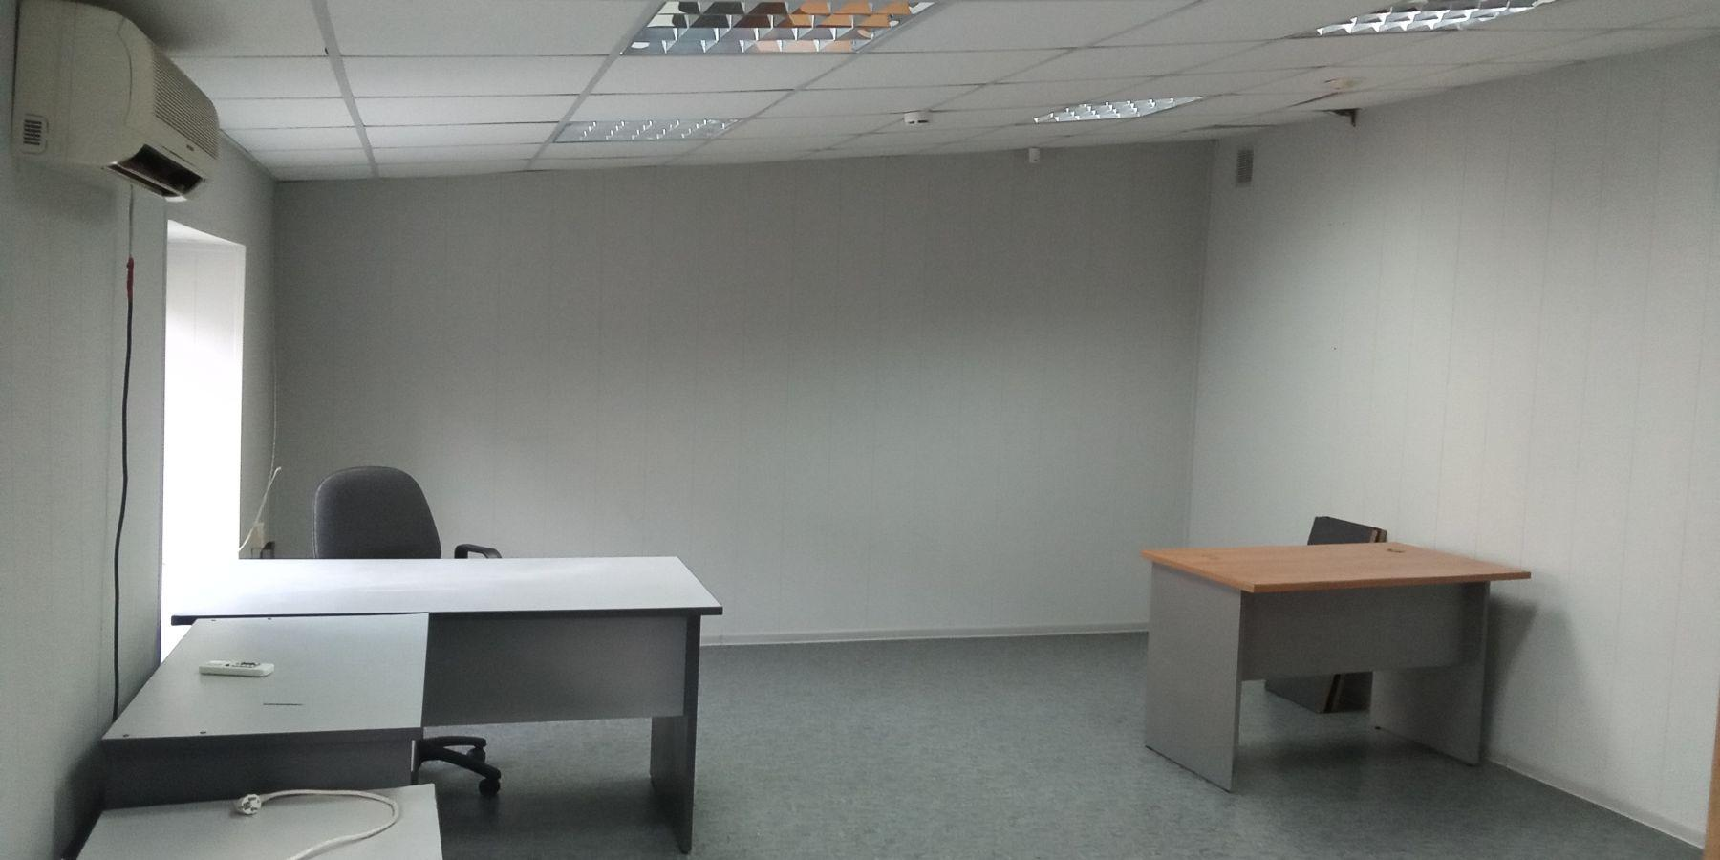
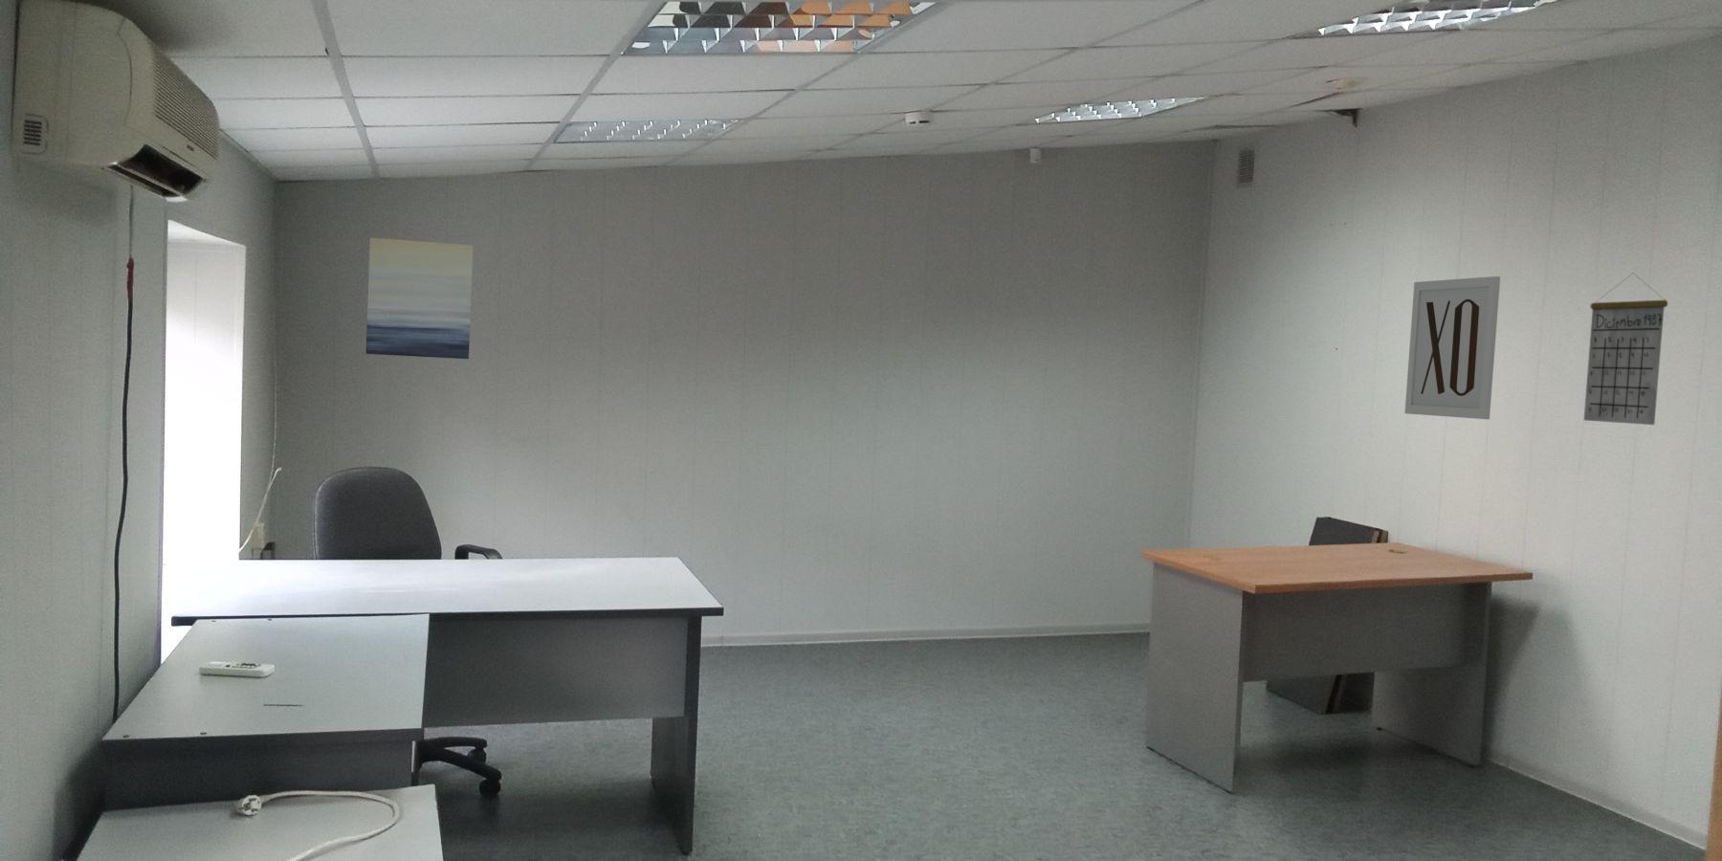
+ wall art (420, 299)
+ calendar (1624, 347)
+ wall art (1451, 347)
